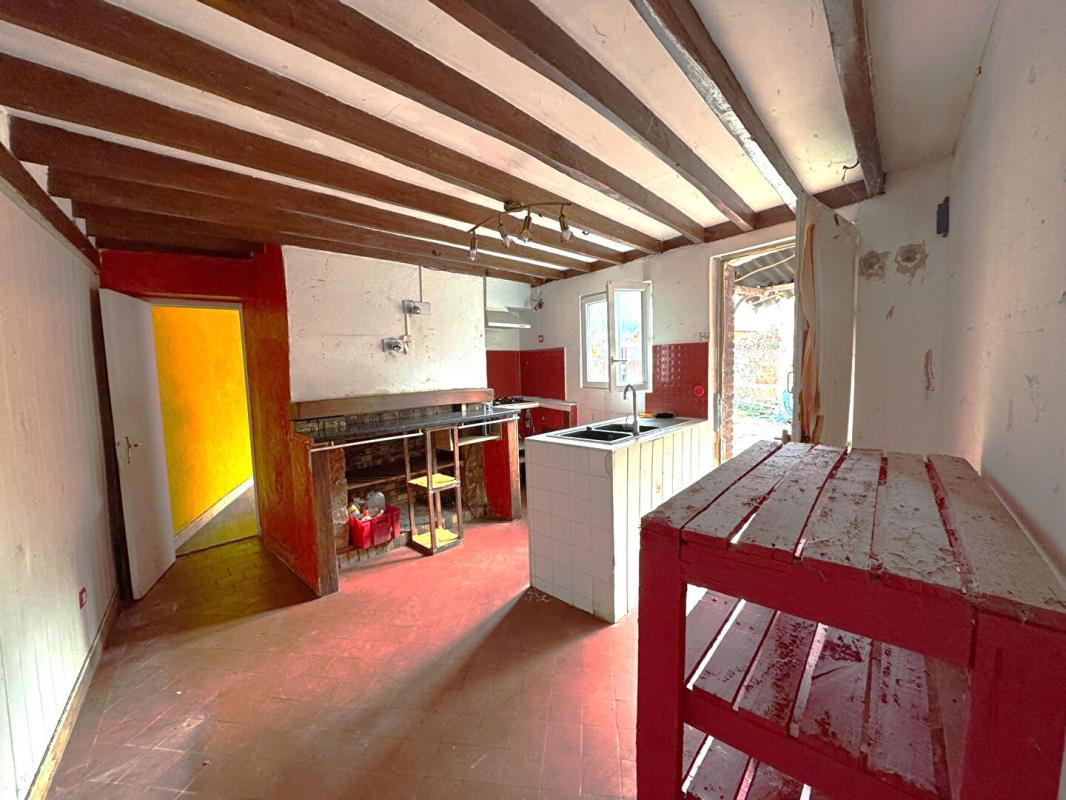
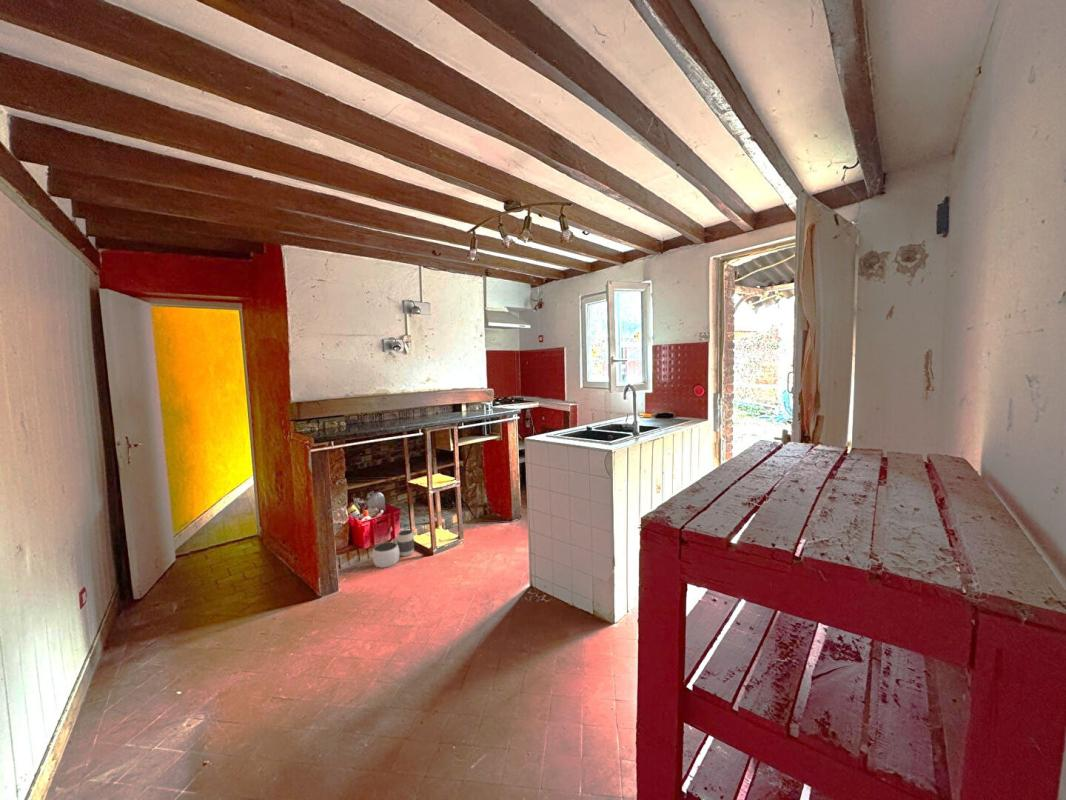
+ waste basket (394, 547)
